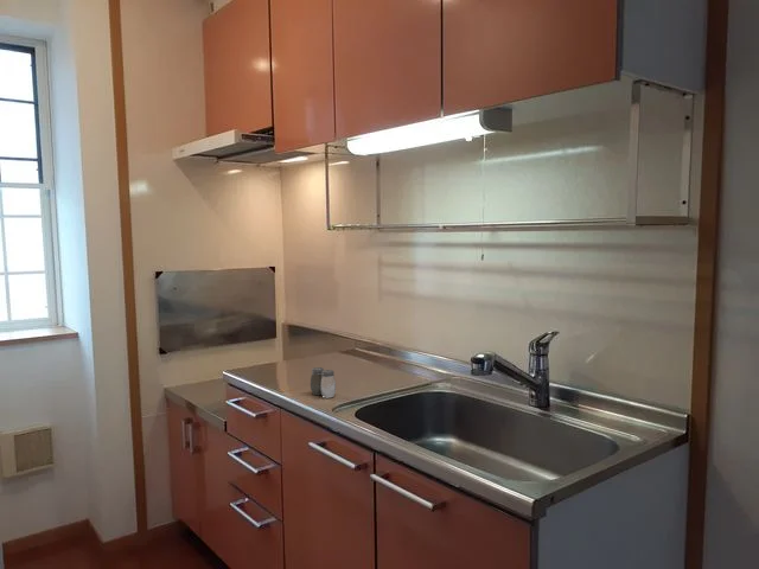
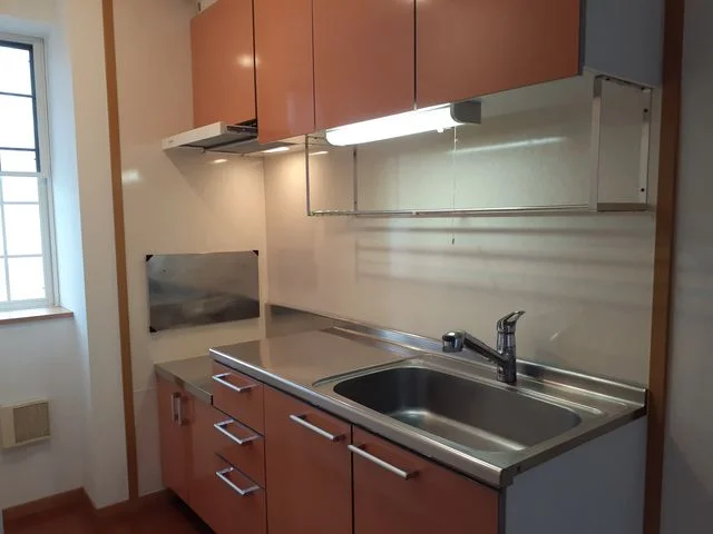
- salt and pepper shaker (323, 382)
